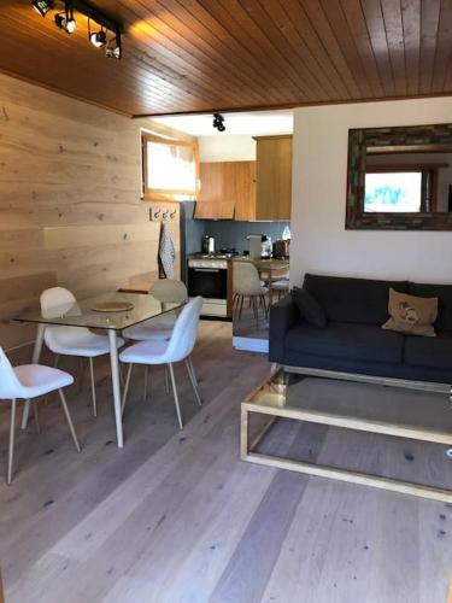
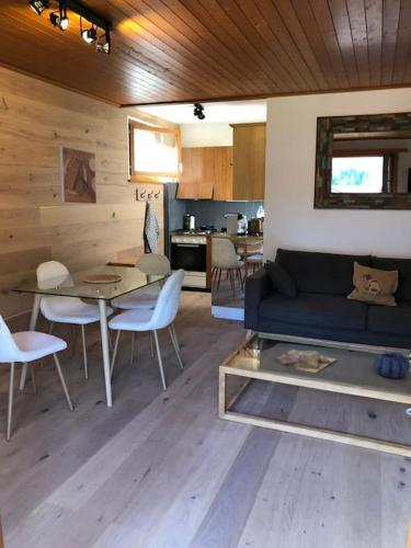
+ video game cases (302, 357)
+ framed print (79, 176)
+ decorative bowl (391, 364)
